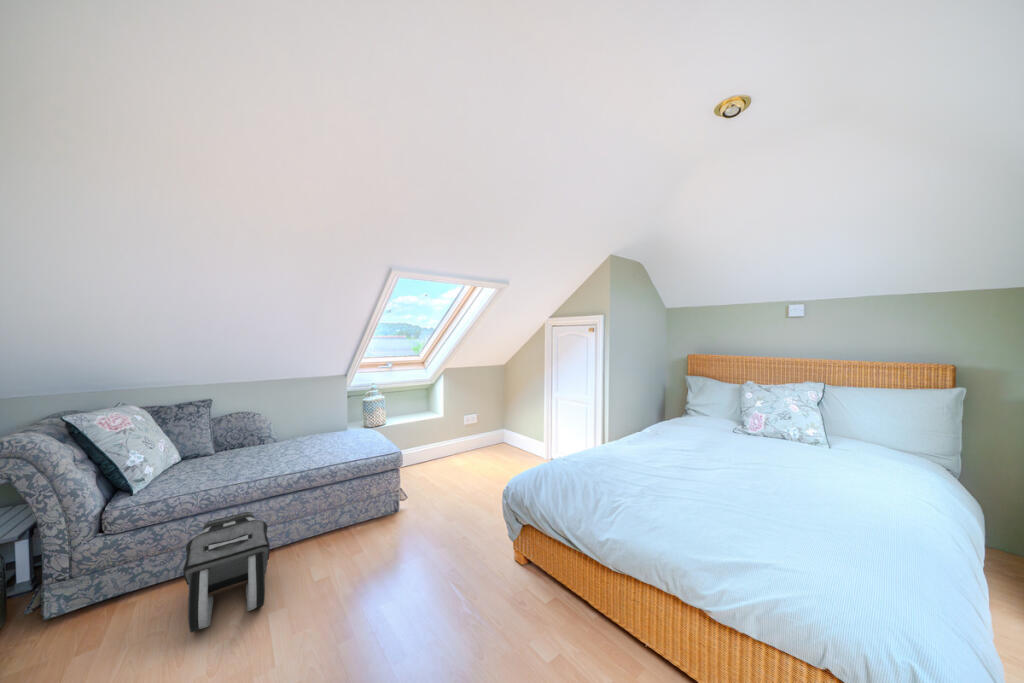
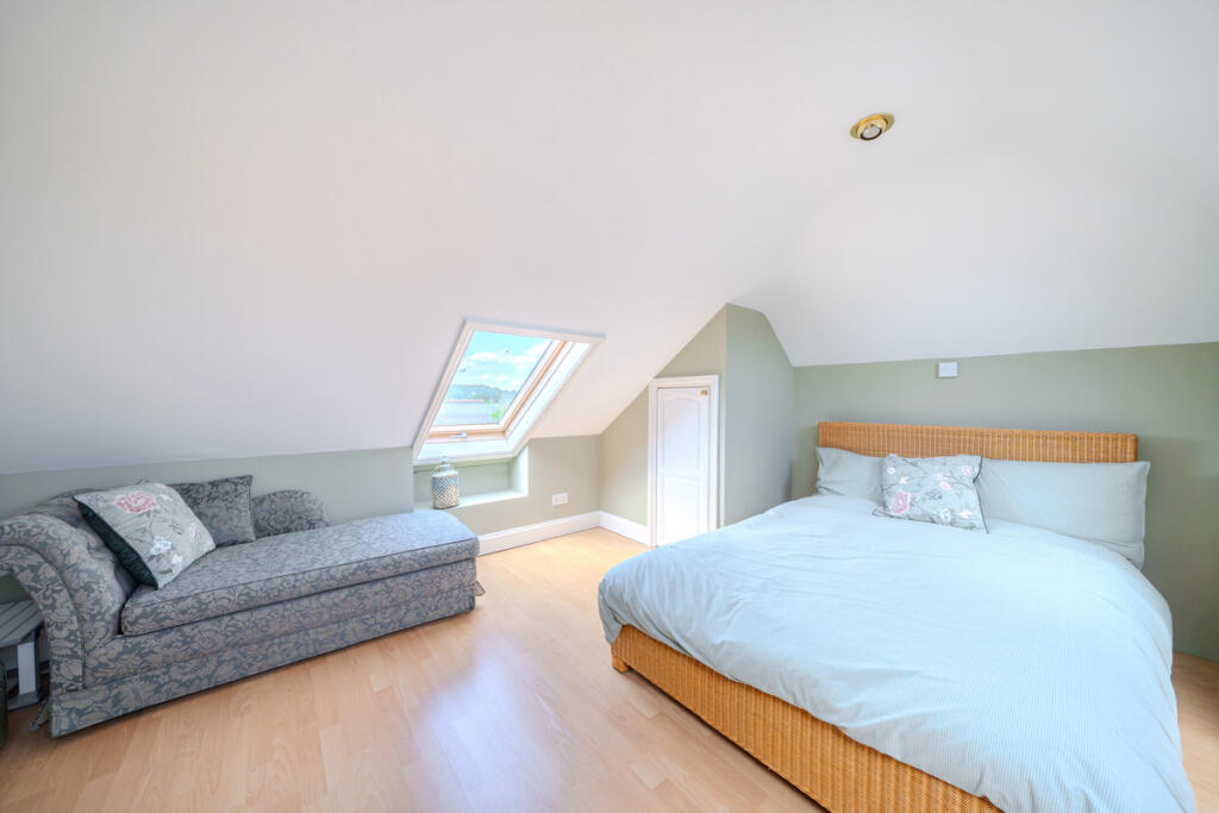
- backpack (228, 557)
